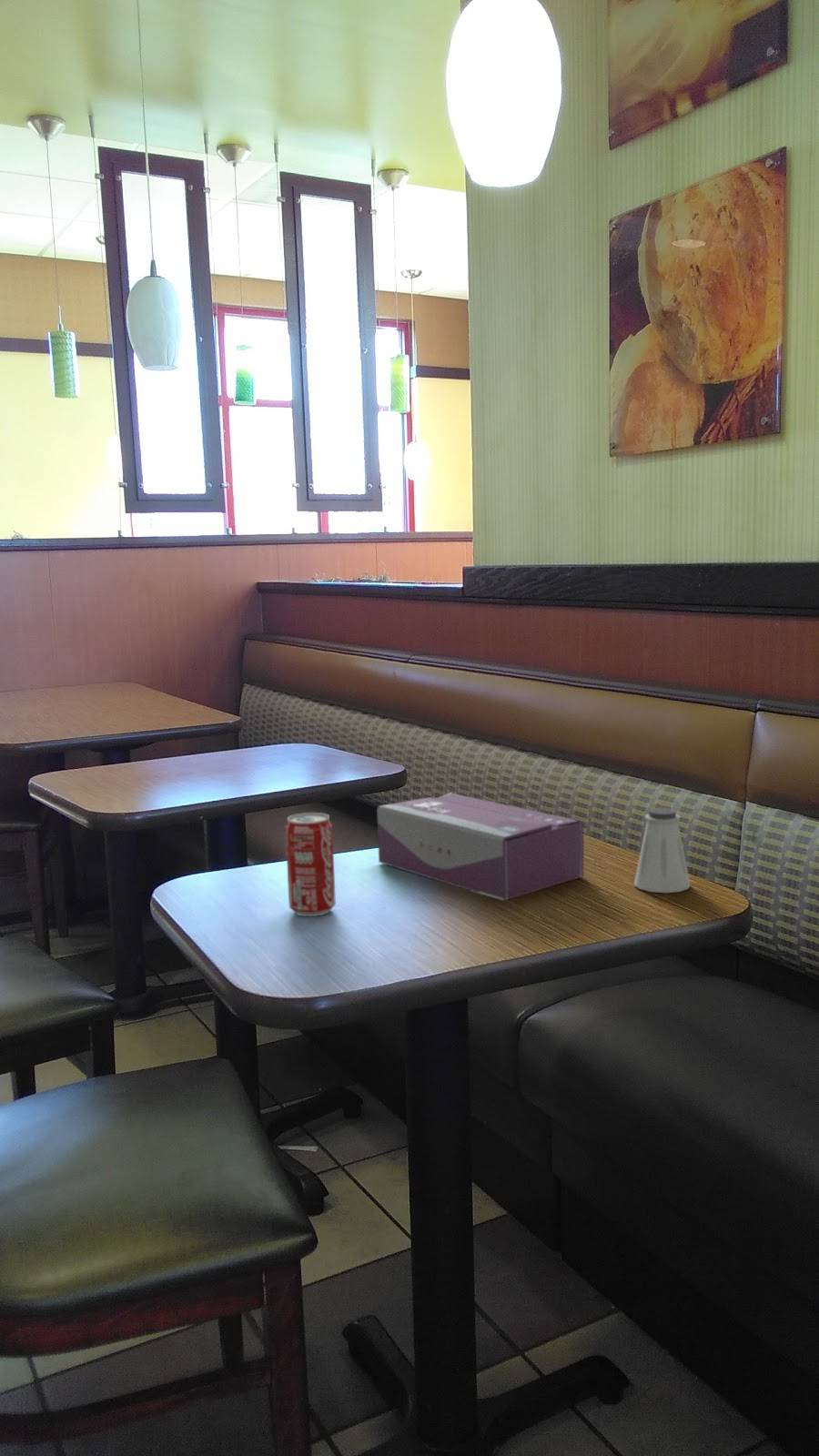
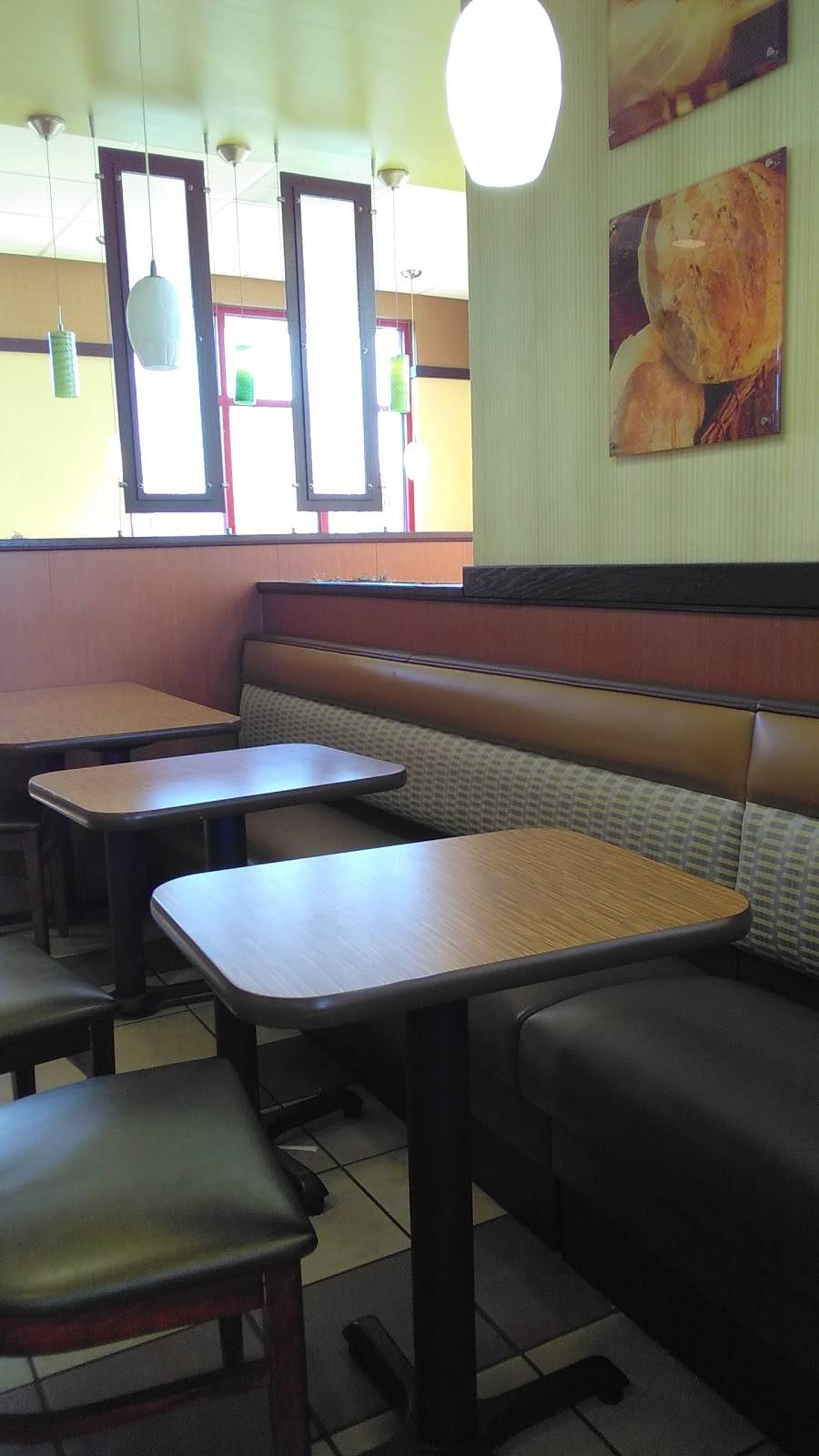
- tissue box (477, 840)
- beverage can (310, 864)
- saltshaker (662, 847)
